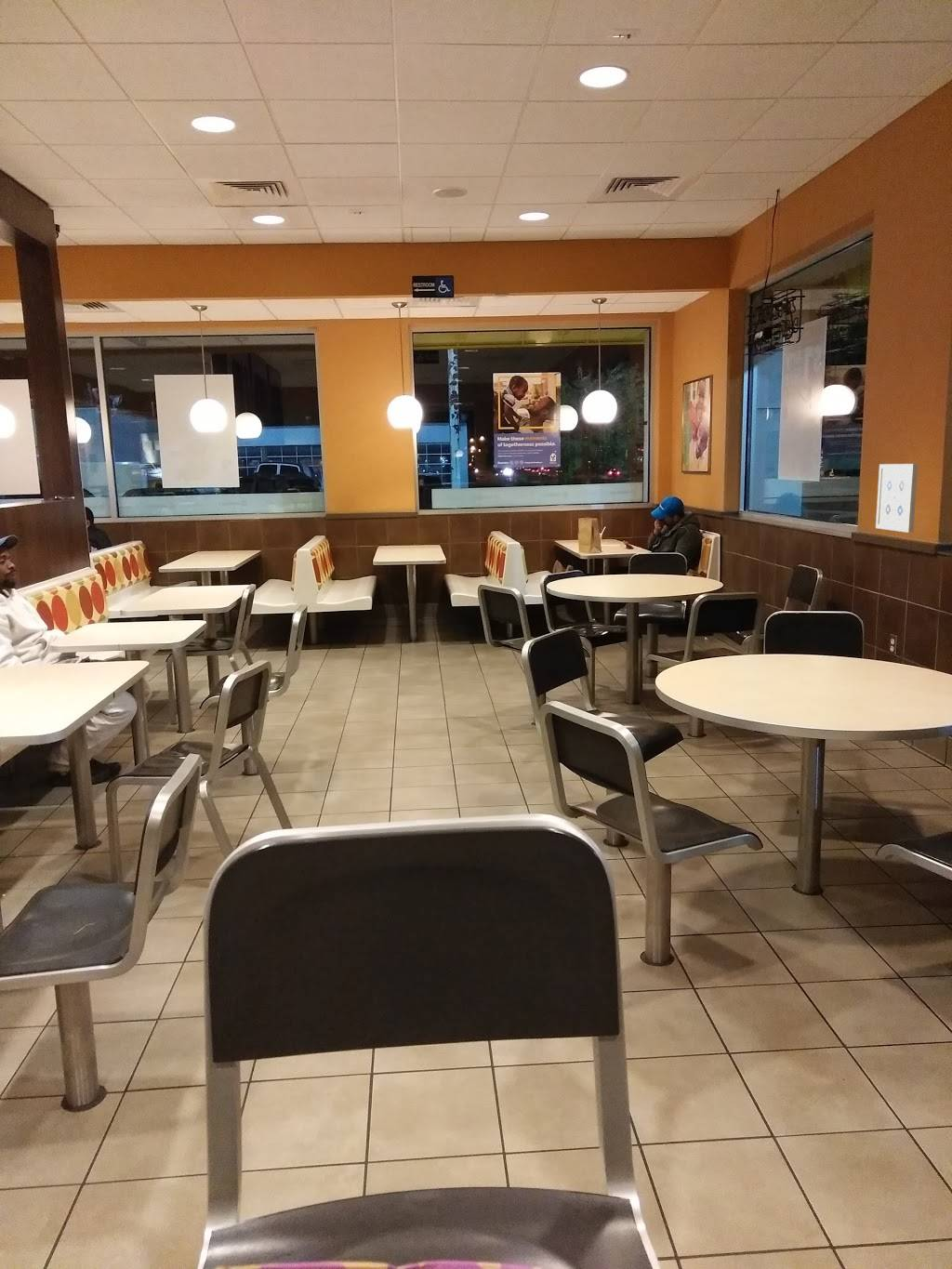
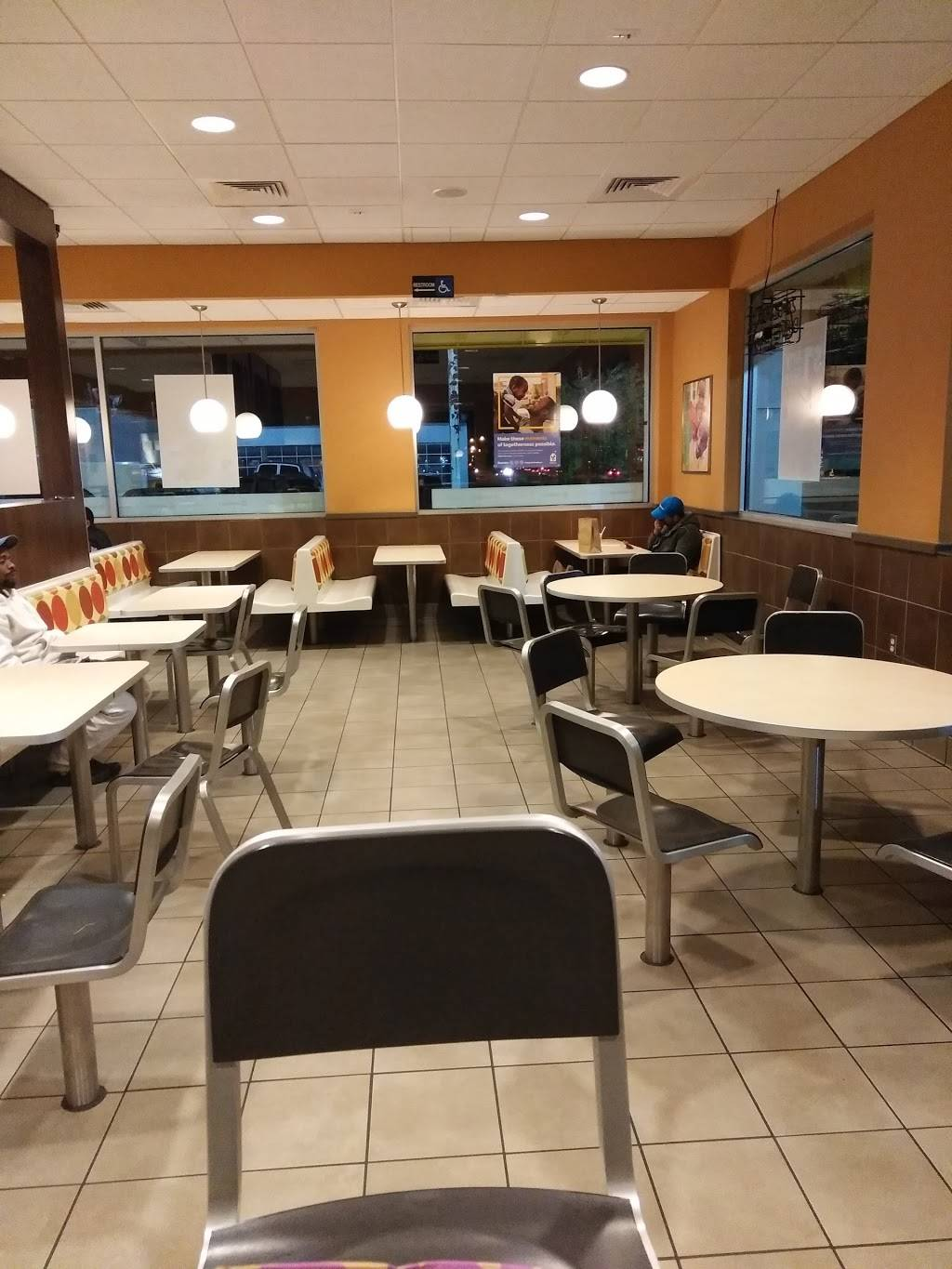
- wall art (895, 496)
